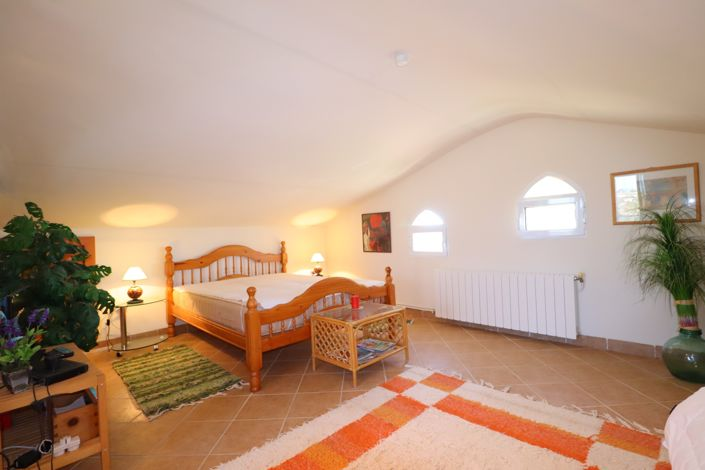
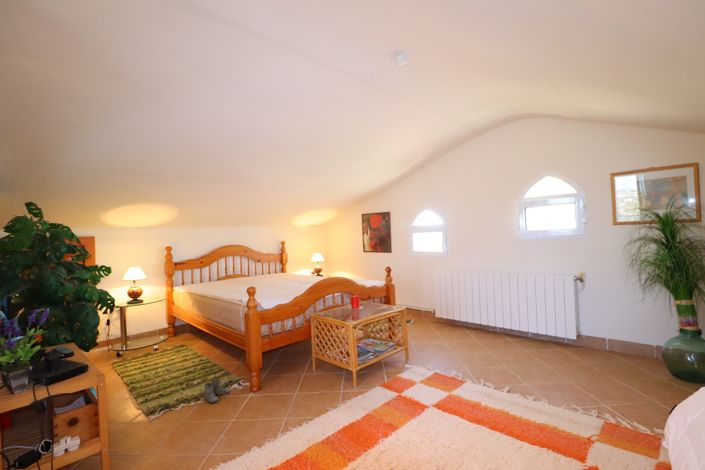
+ boots (215, 389)
